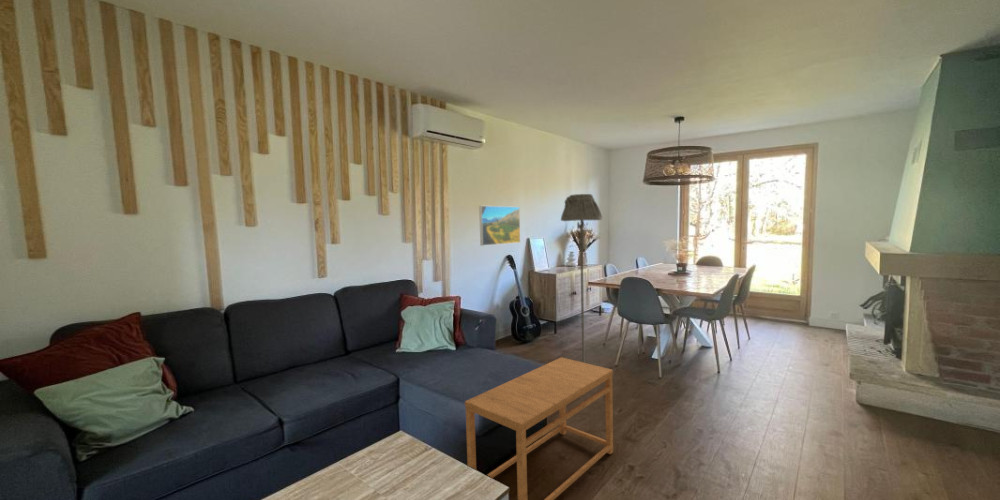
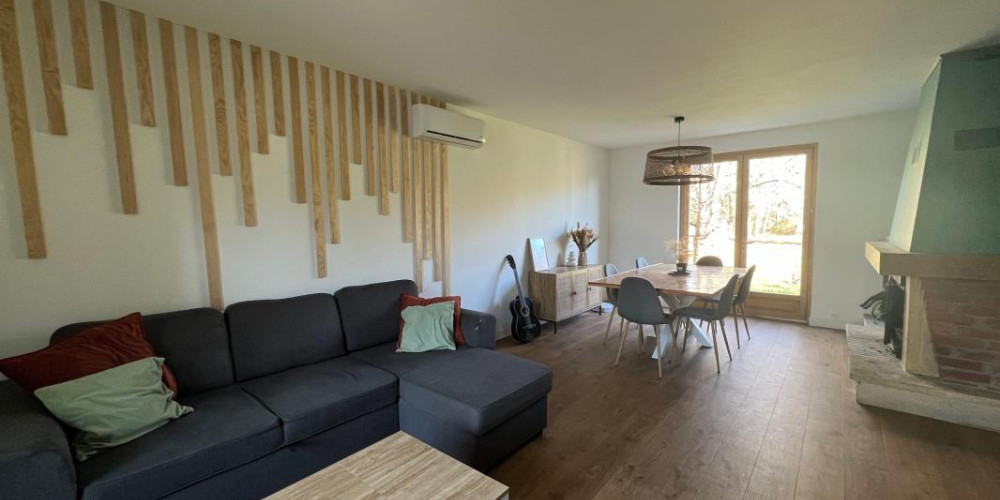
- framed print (500, 225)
- floor lamp (582, 284)
- side table (546, 429)
